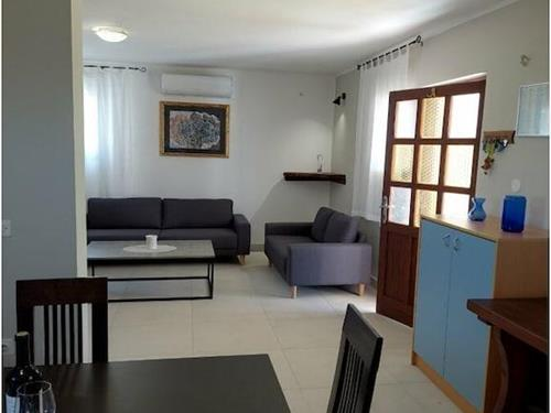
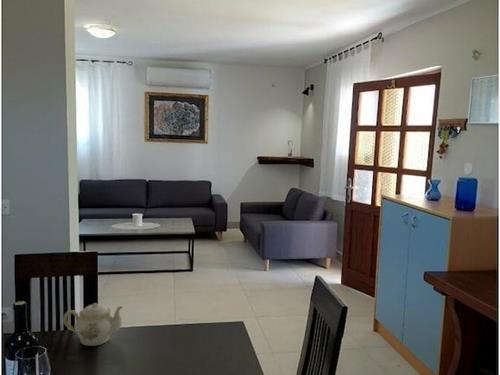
+ teapot (93, 321)
